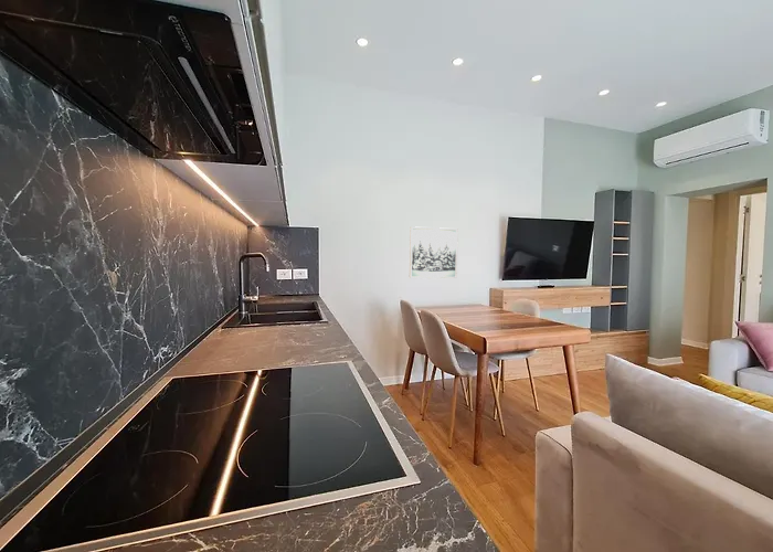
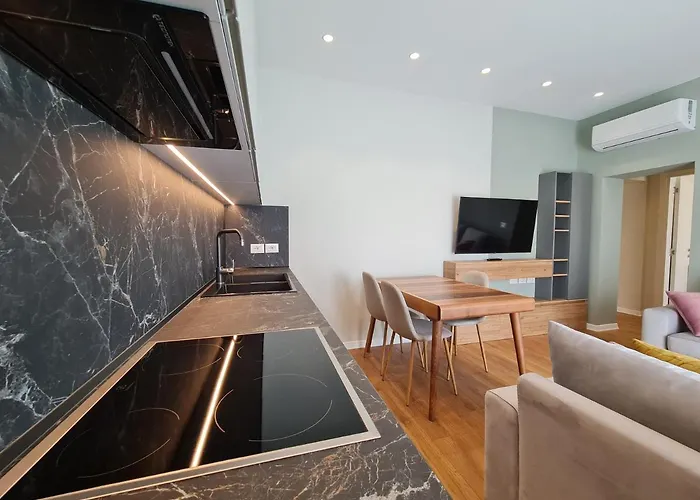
- wall art (433, 253)
